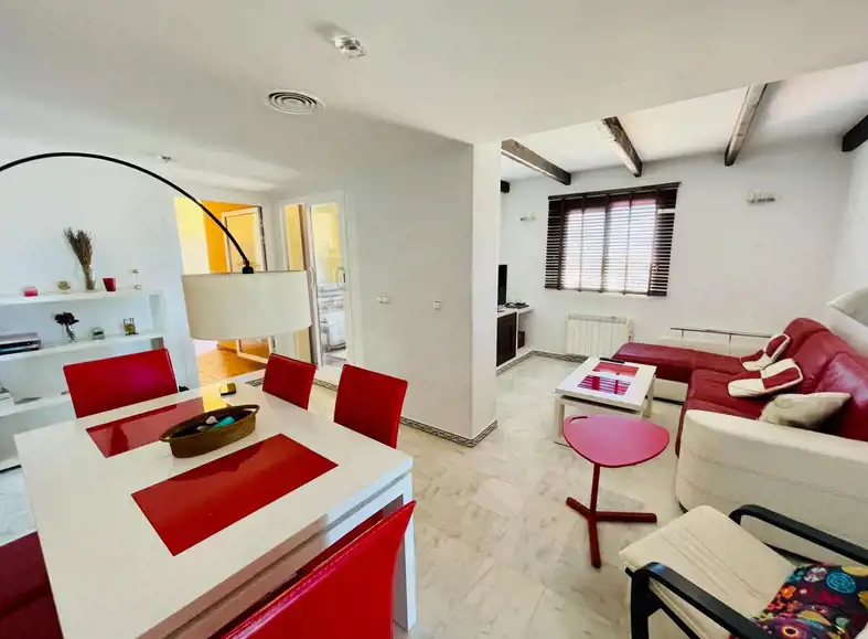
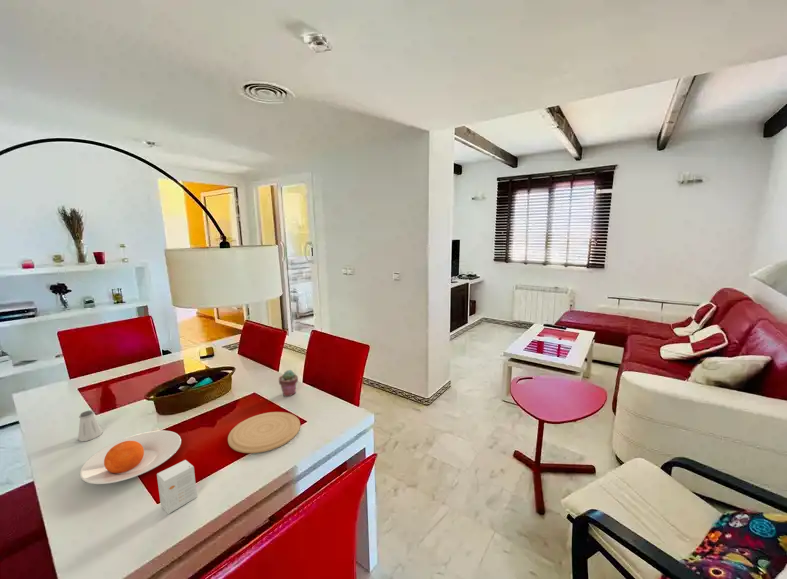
+ potted succulent (288, 382)
+ plate (265, 429)
+ saltshaker (88, 424)
+ plate (133, 451)
+ small box (177, 485)
